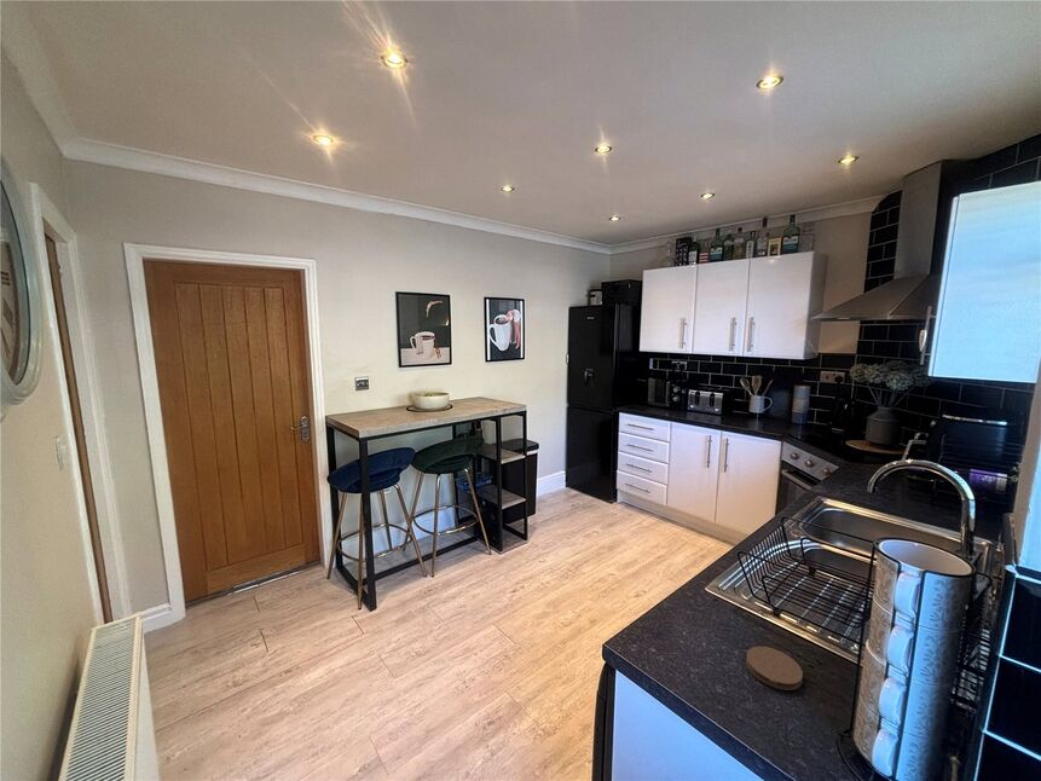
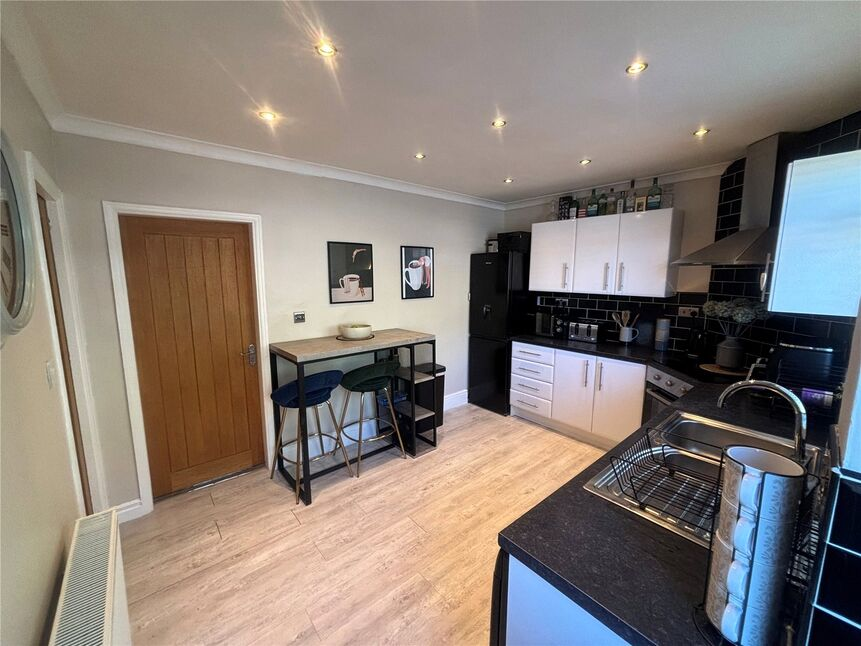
- coaster (773, 666)
